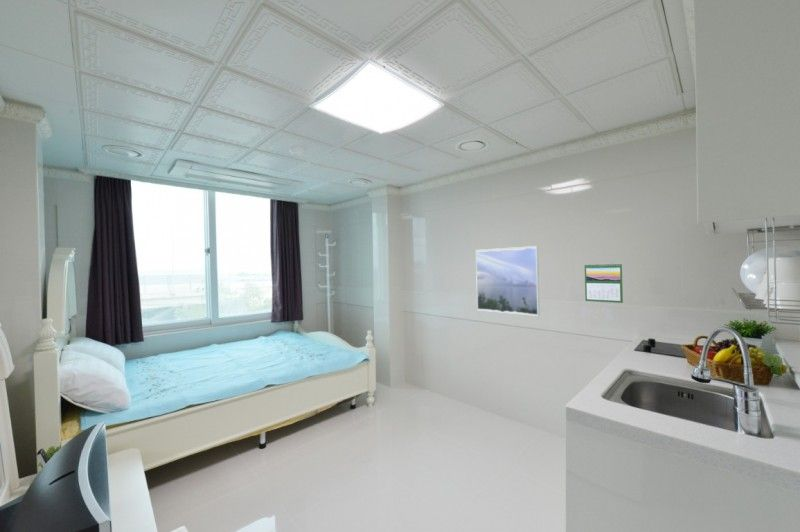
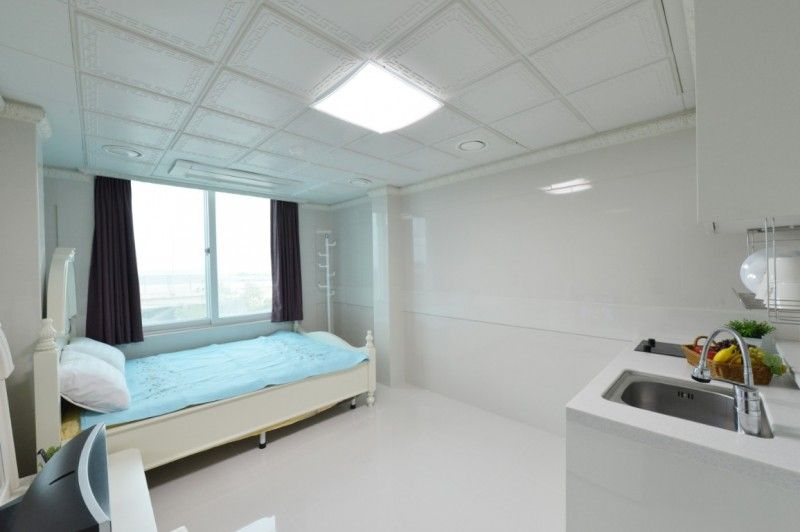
- calendar (603, 282)
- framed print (505, 280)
